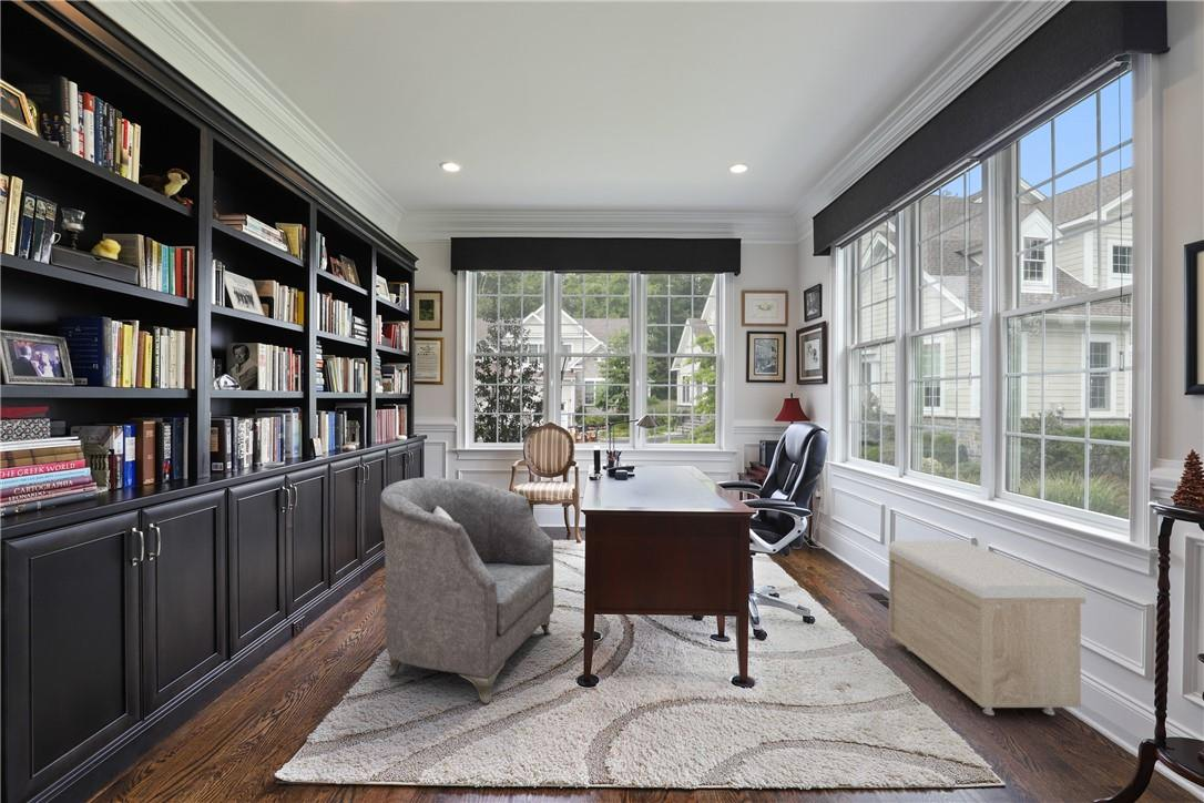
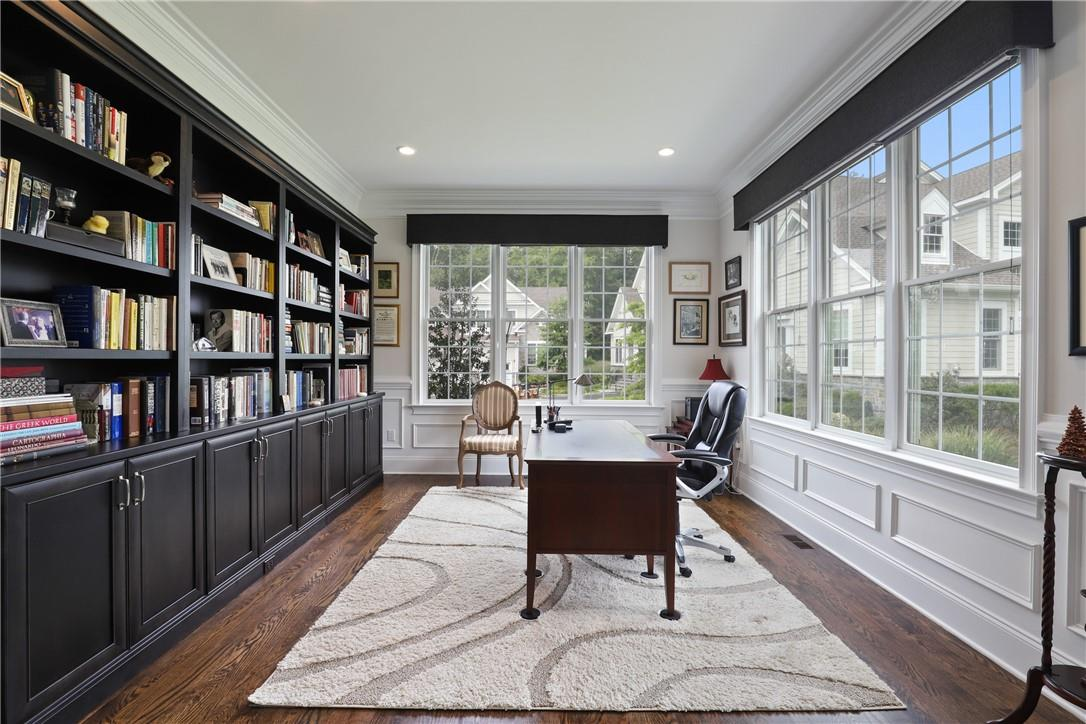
- storage bench (973, 619)
- armchair (463, 569)
